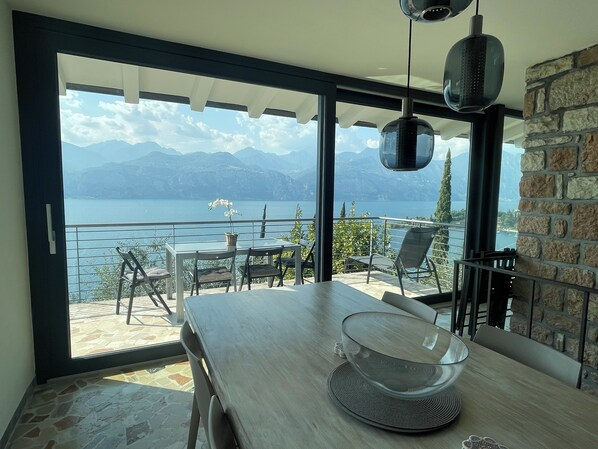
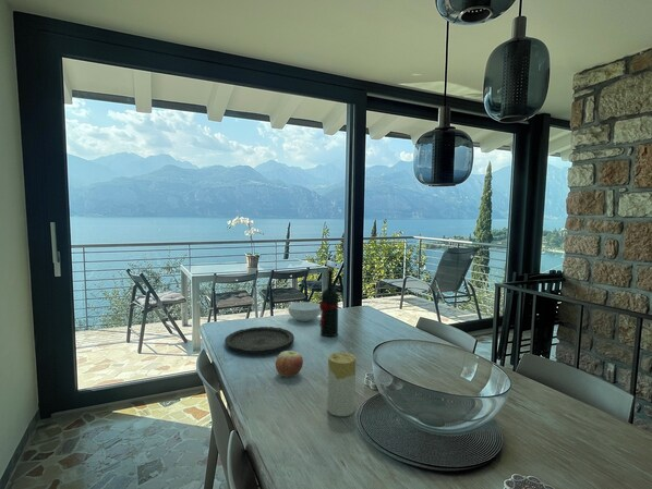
+ wine bottle (327, 301)
+ candle (340, 383)
+ apple (289, 363)
+ cereal bowl (304, 311)
+ plate (259, 340)
